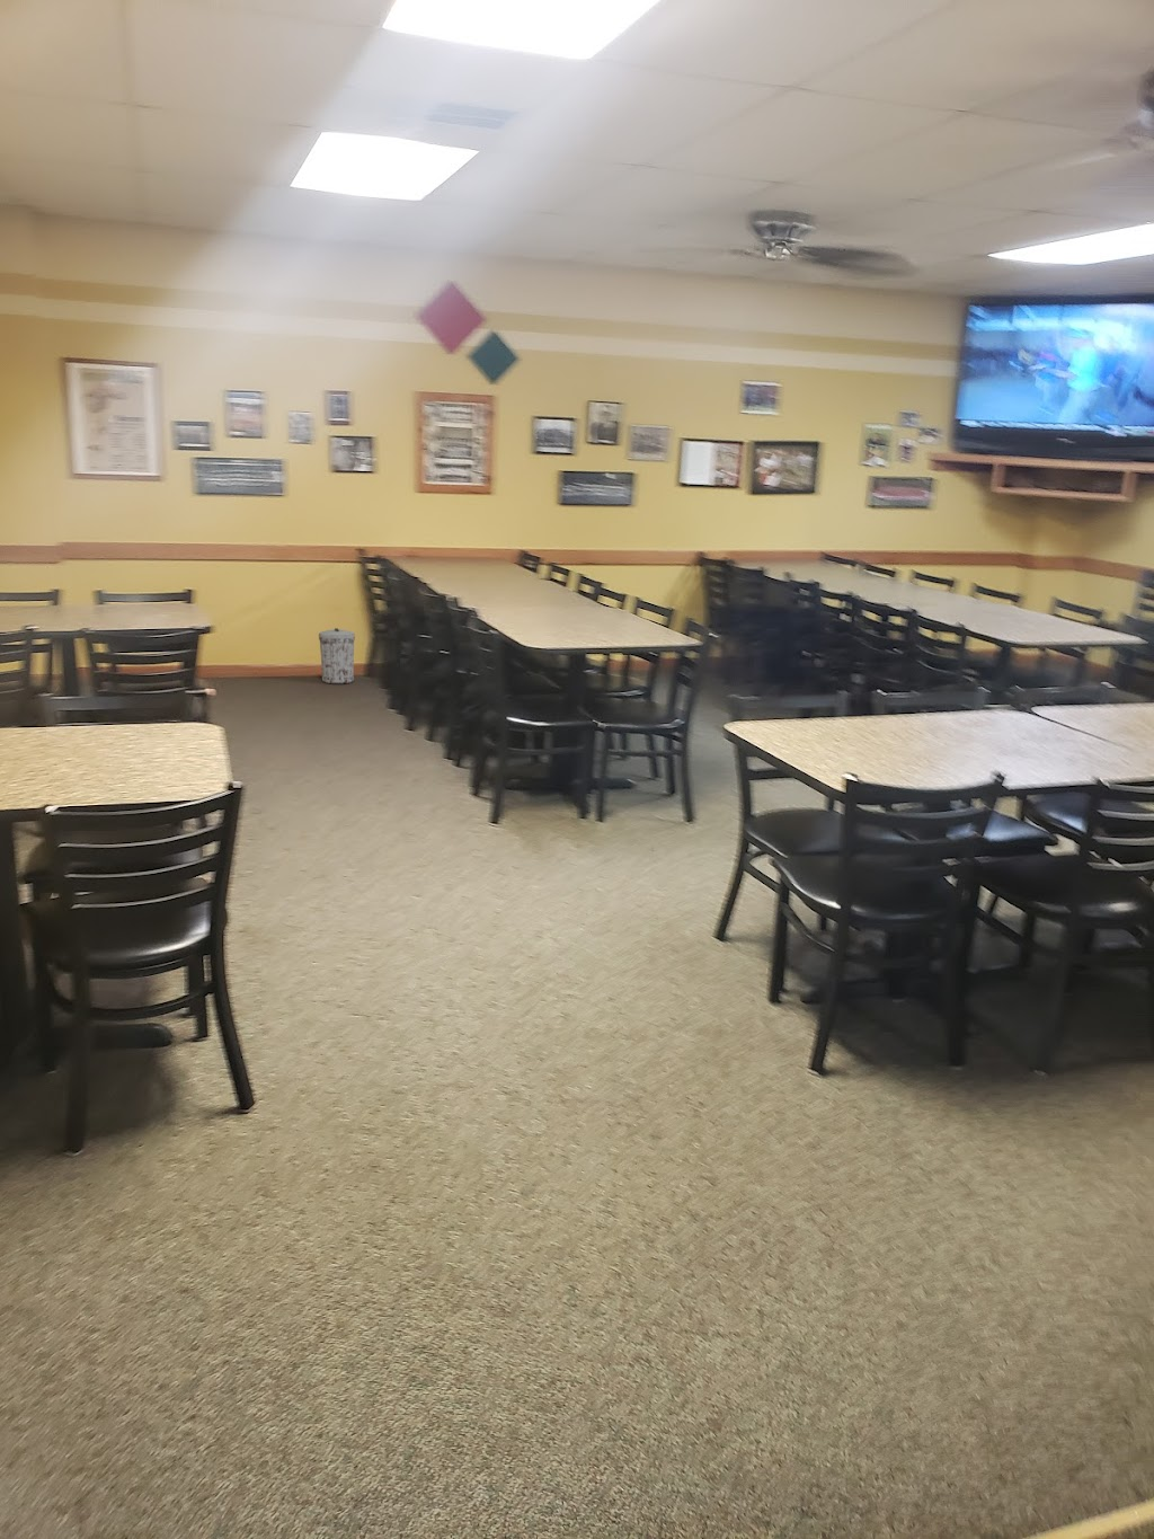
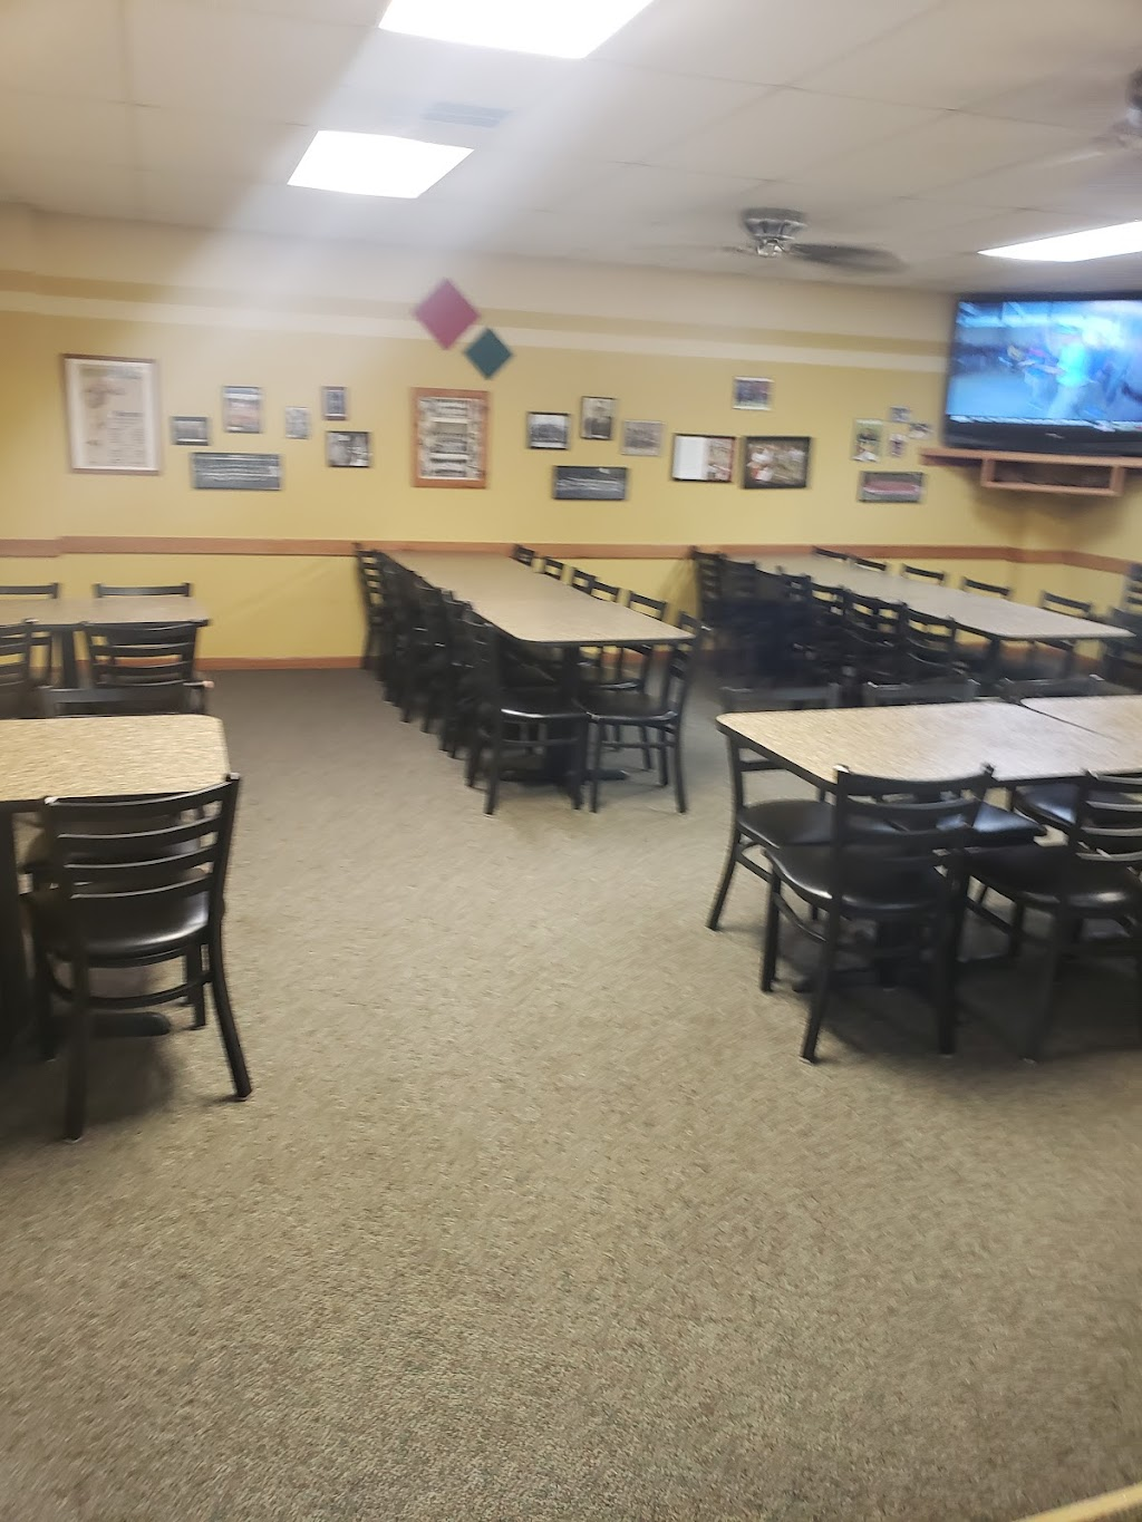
- trash can (337, 655)
